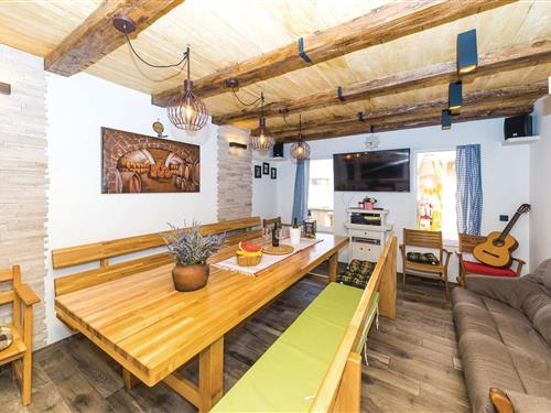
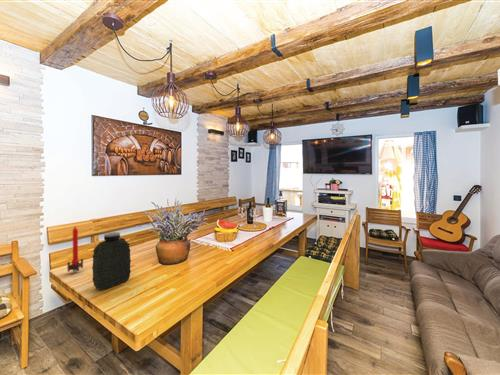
+ water jug (112, 258)
+ candle (75, 249)
